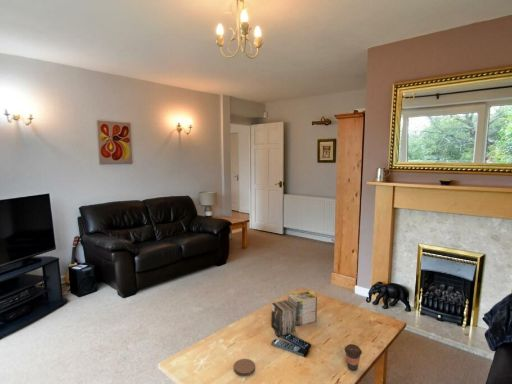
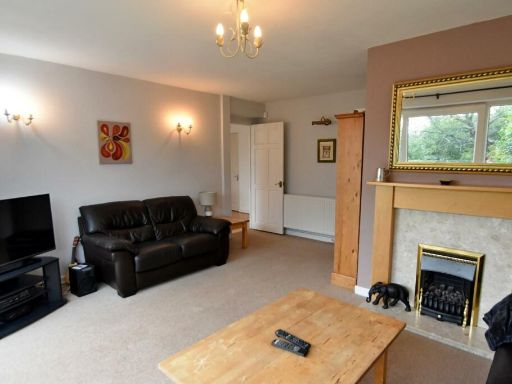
- magazine (294, 311)
- coffee cup (352, 357)
- coaster (244, 367)
